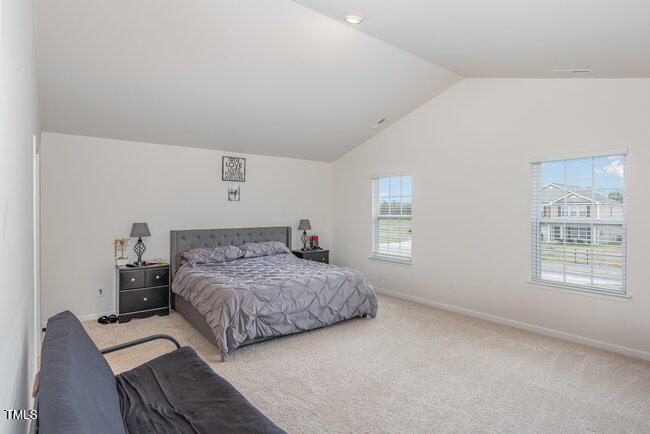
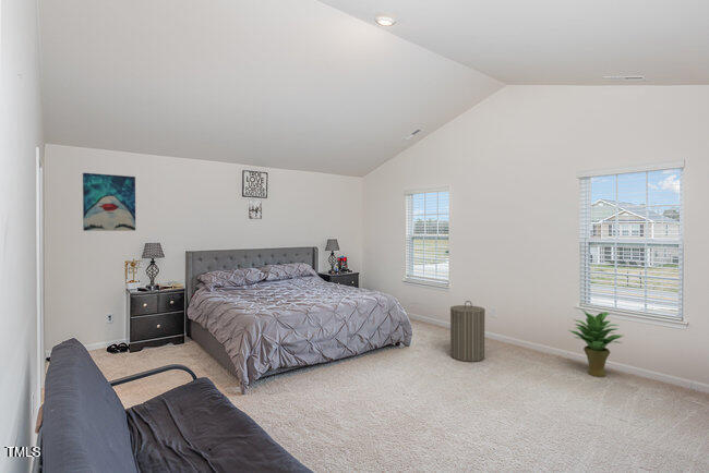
+ laundry hamper (467, 328)
+ wall art (109, 203)
+ potted plant (597, 342)
